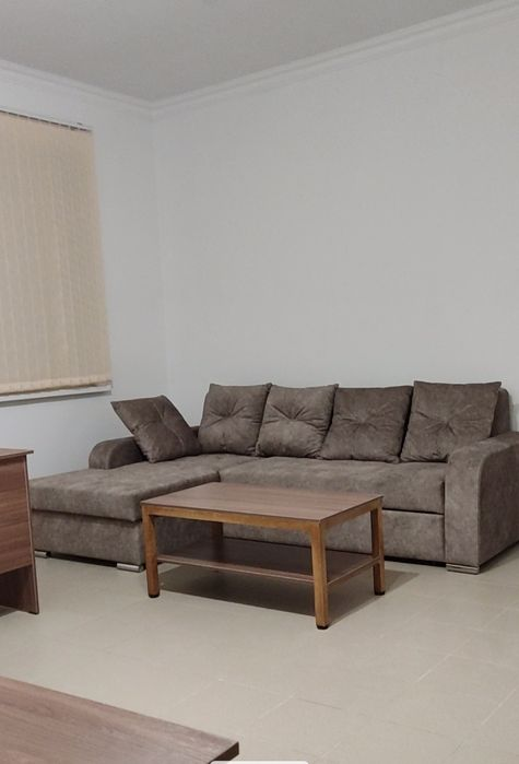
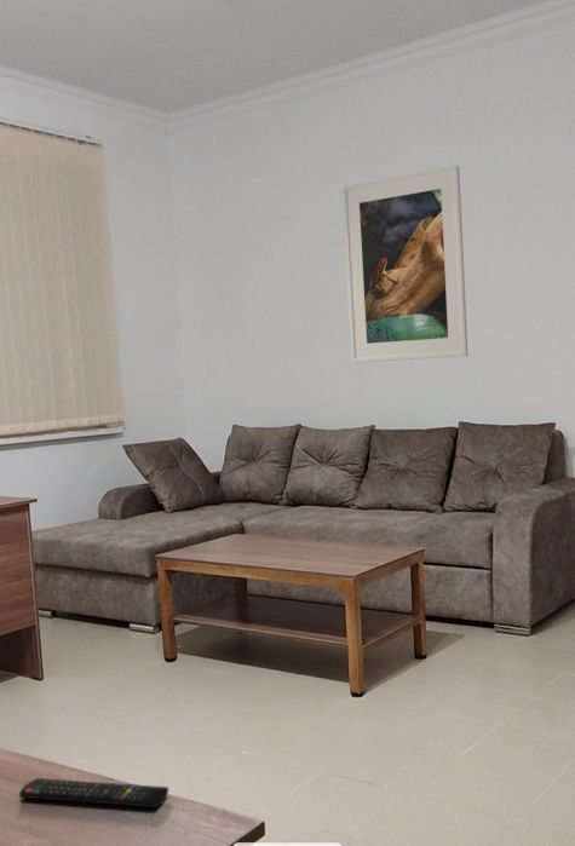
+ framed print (403, 269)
+ remote control (92, 794)
